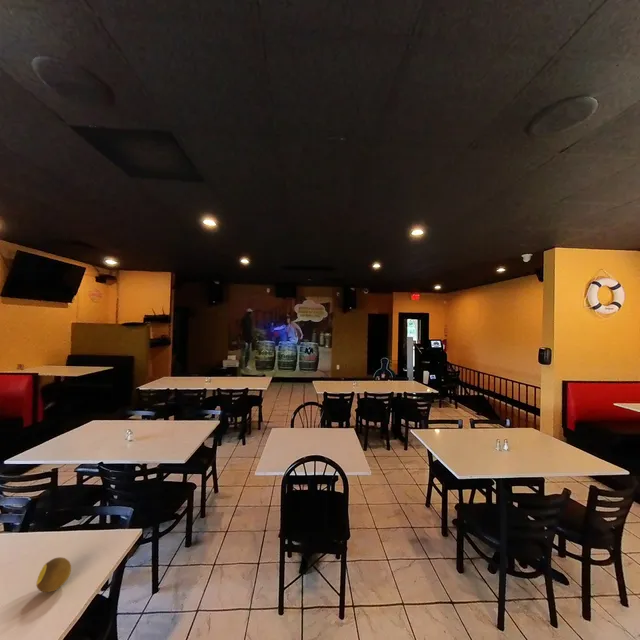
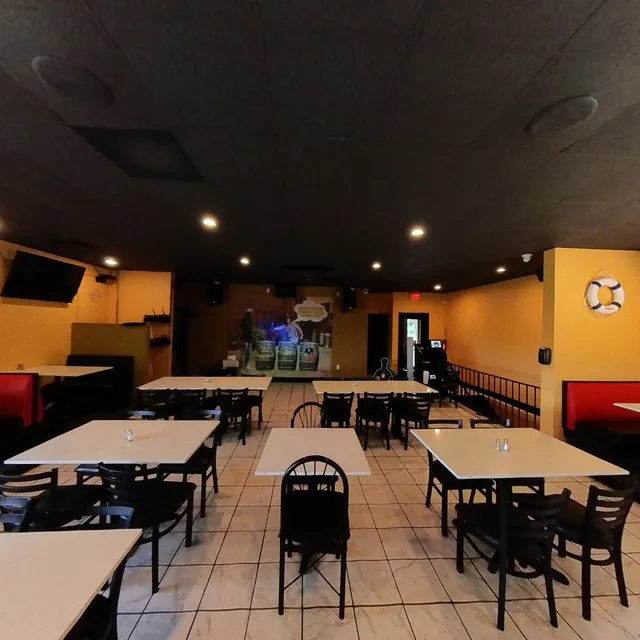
- fruit (54, 574)
